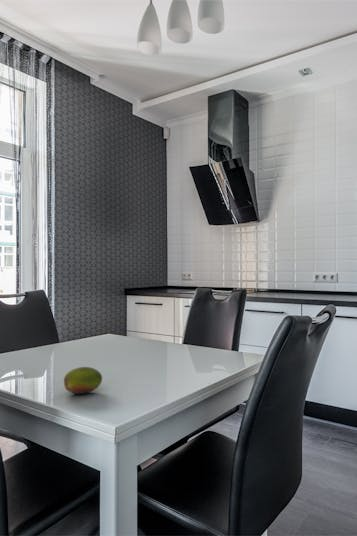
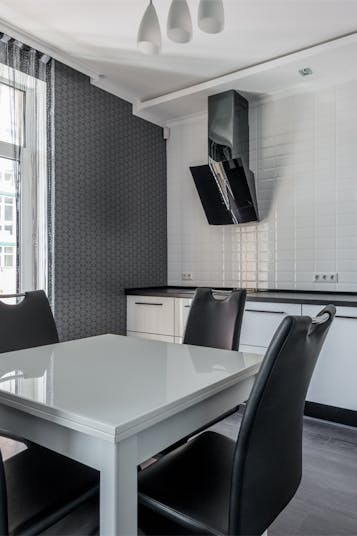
- fruit (83, 379)
